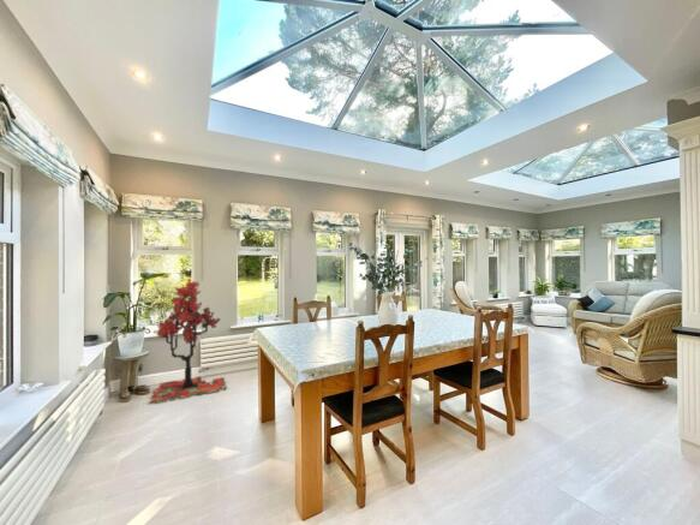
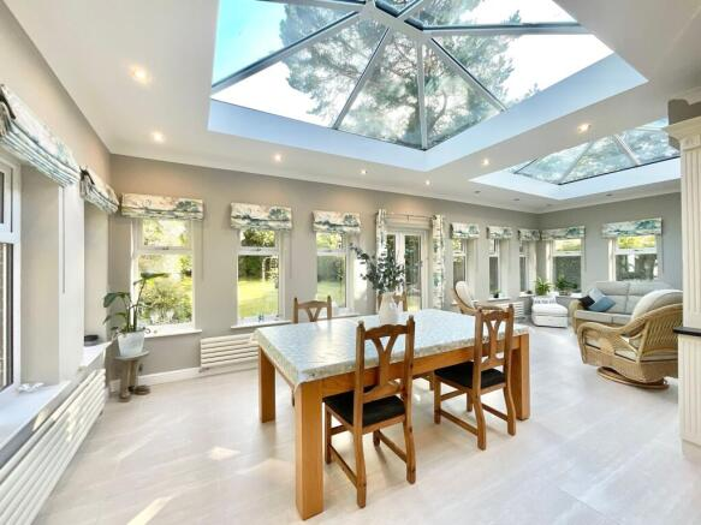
- tree (190, 333)
